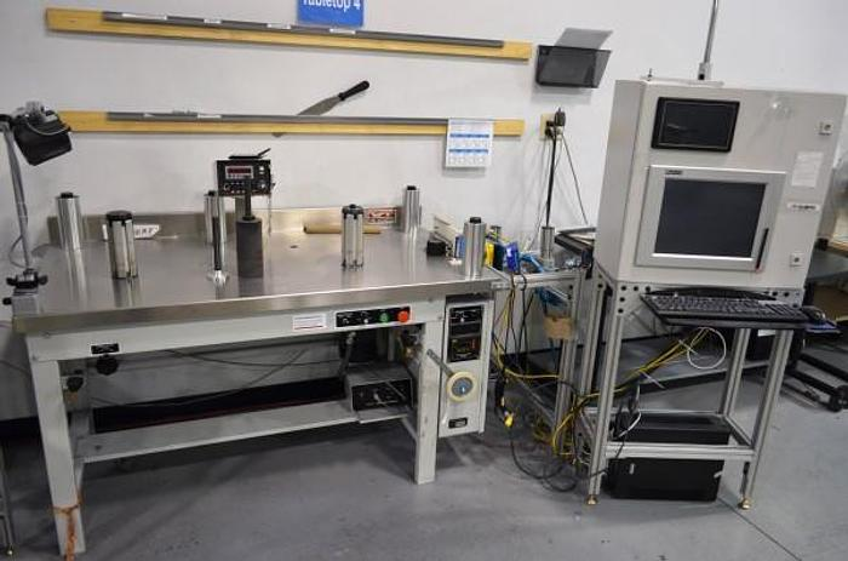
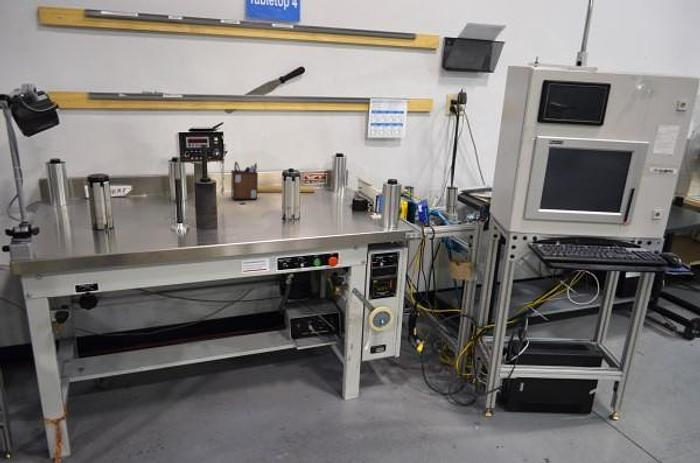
+ desk organizer (244, 179)
